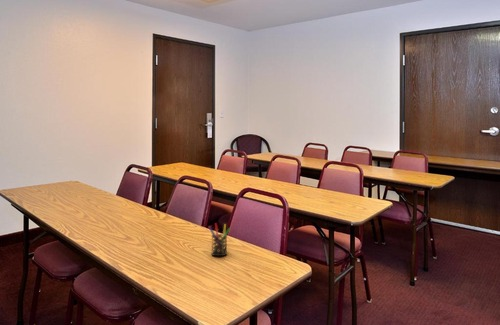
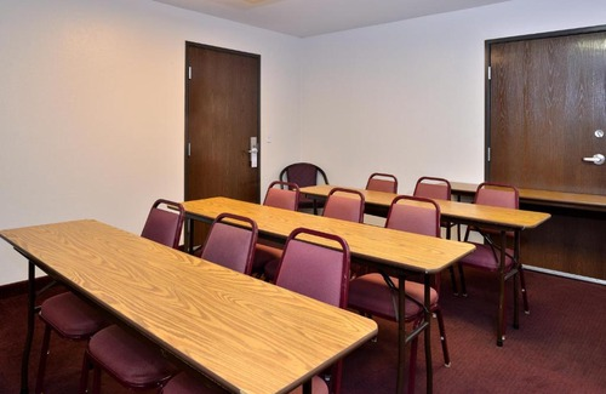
- pen holder (220, 239)
